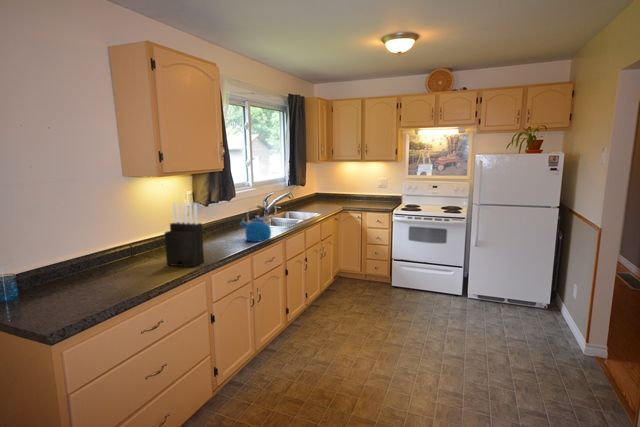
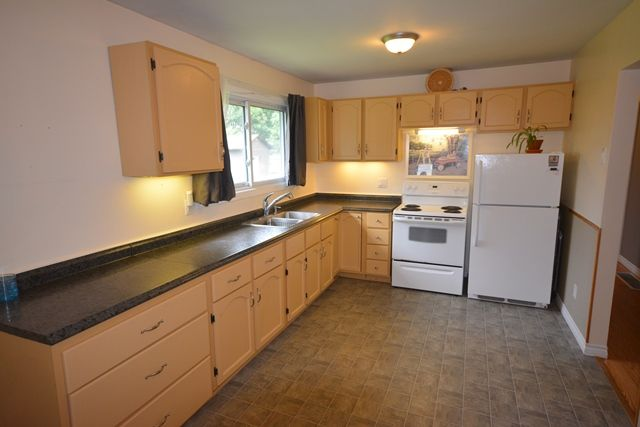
- kettle (254, 222)
- knife block (182, 234)
